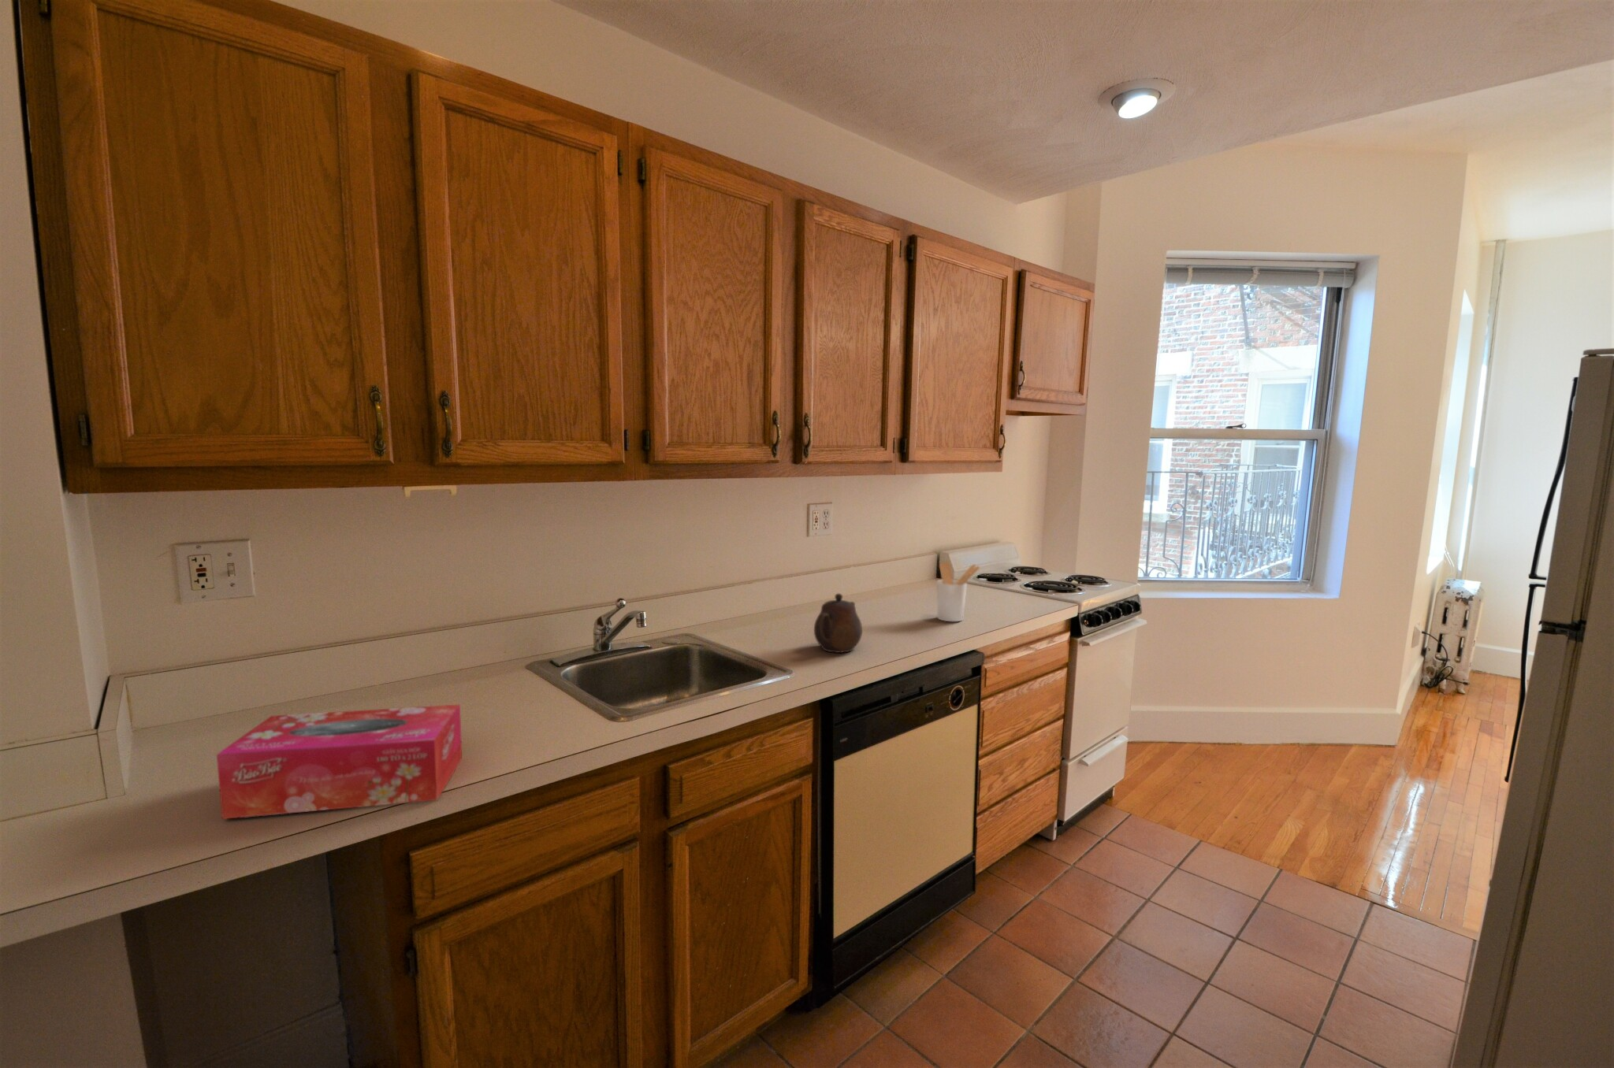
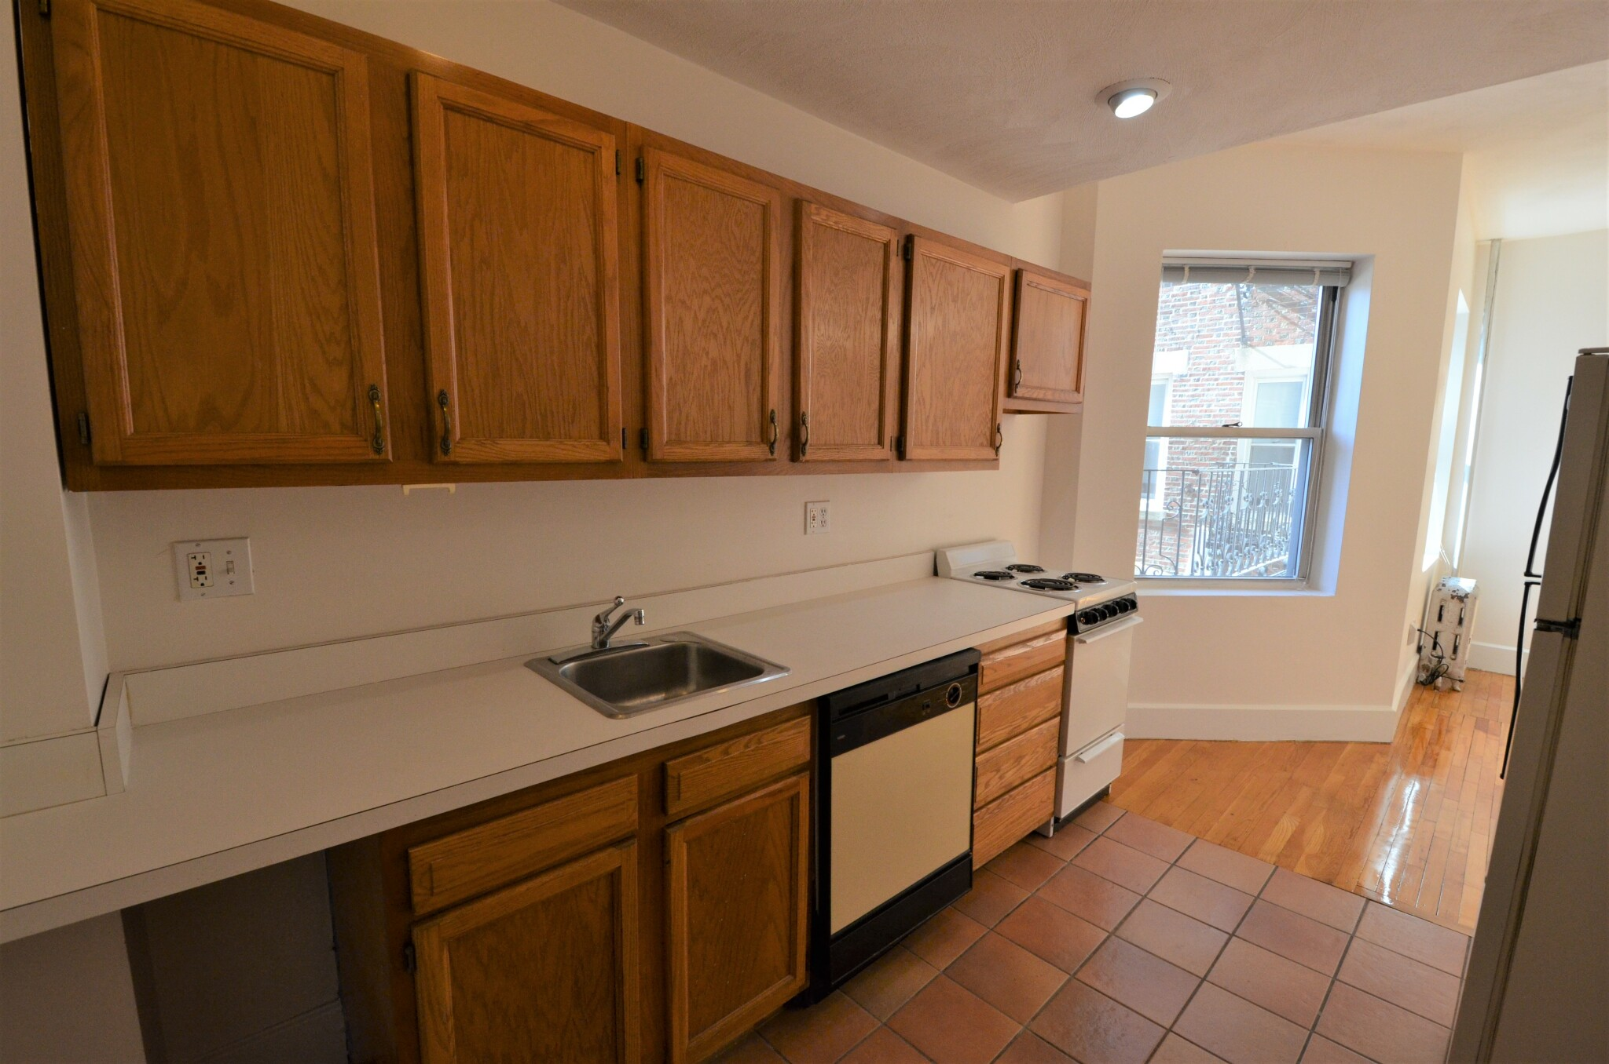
- tissue box (352, 756)
- teapot (836, 621)
- utensil holder (958, 591)
